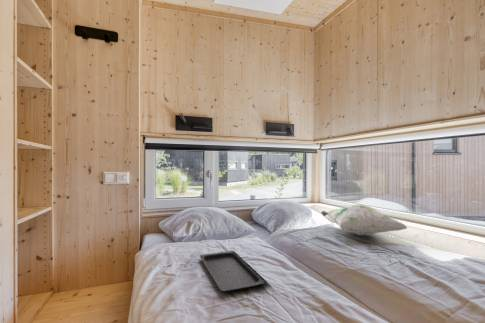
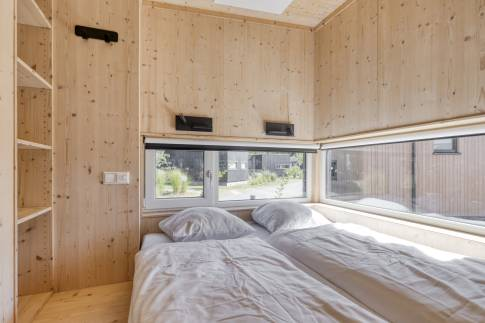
- serving tray (228, 269)
- decorative pillow (358, 219)
